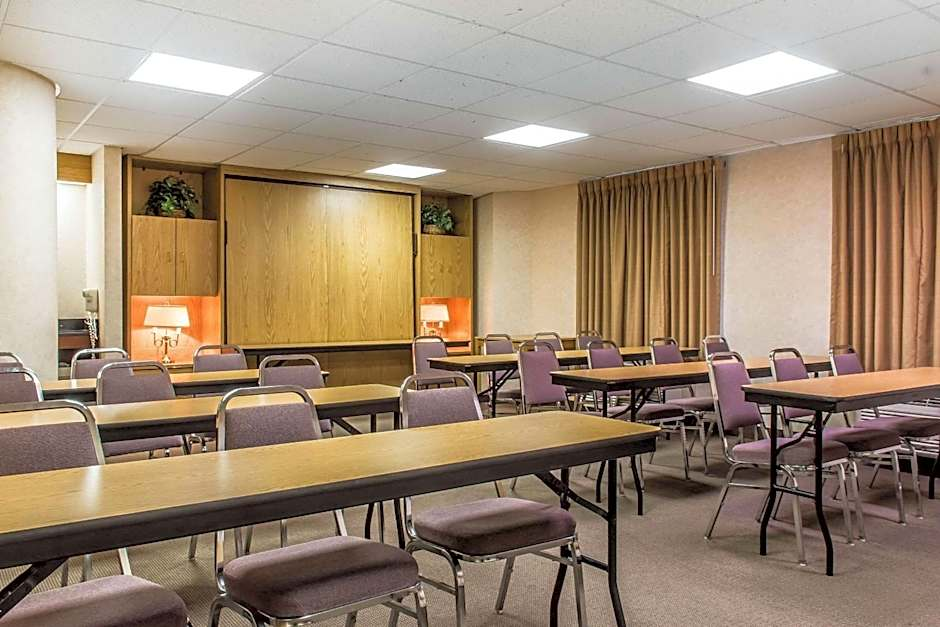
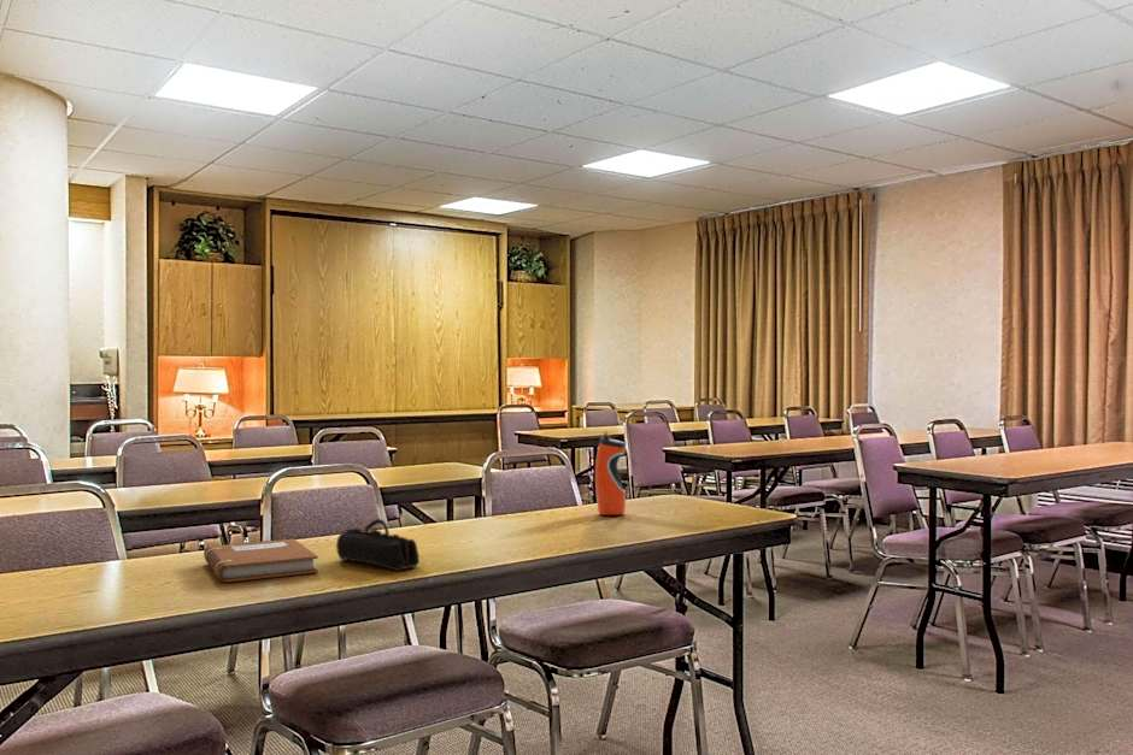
+ pencil case (376, 541)
+ water bottle (610, 472)
+ notebook (258, 558)
